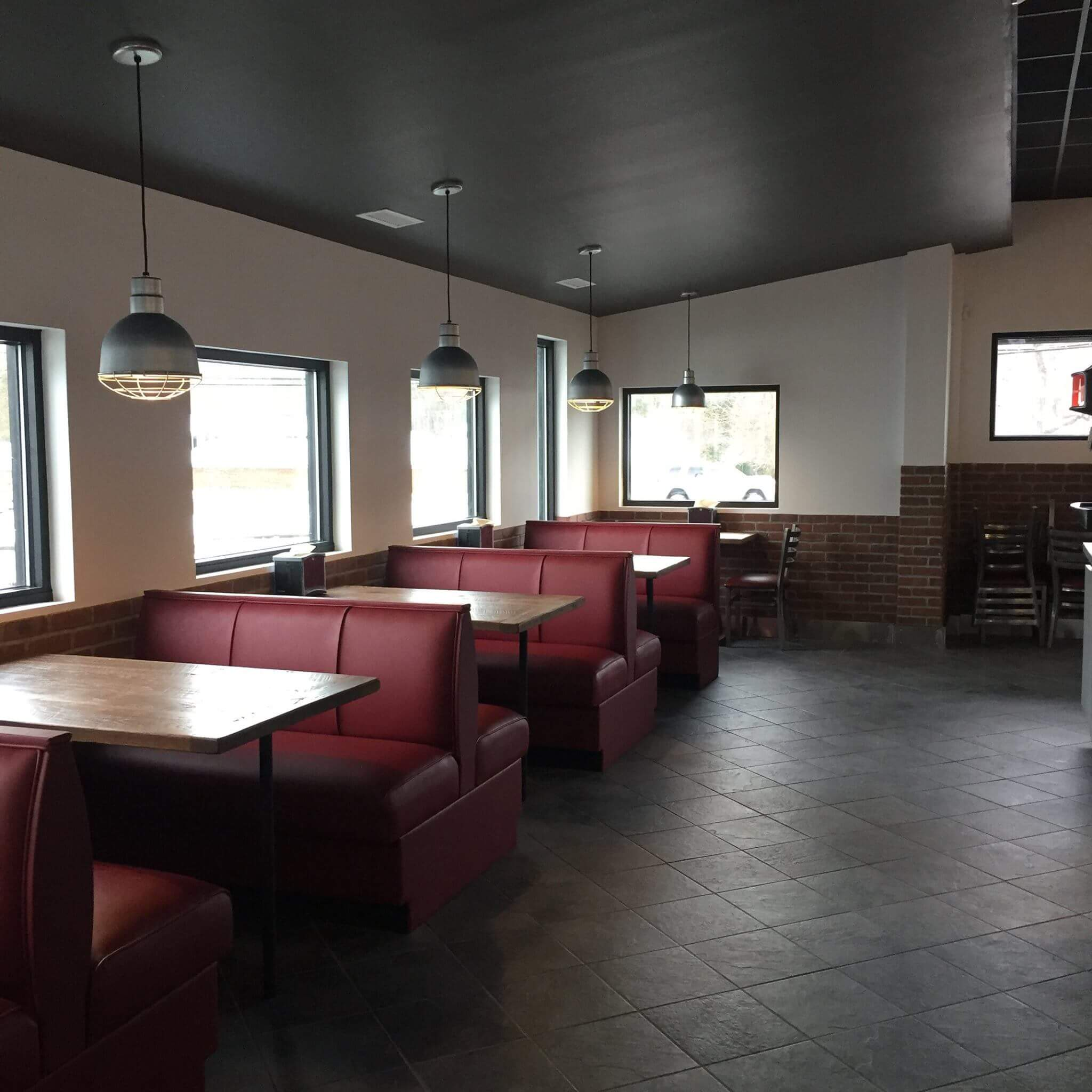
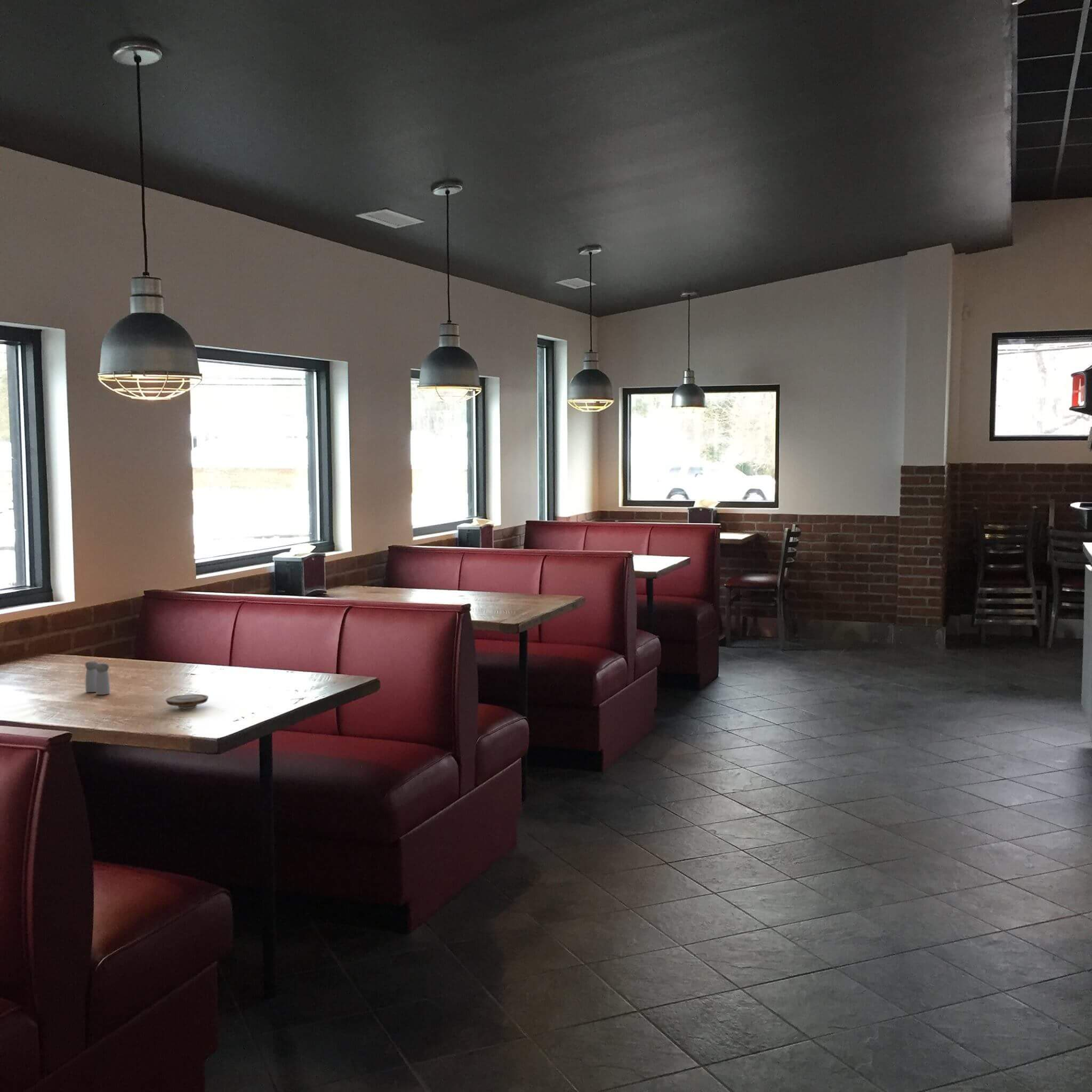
+ wood slice (187, 702)
+ salt and pepper shaker (97, 677)
